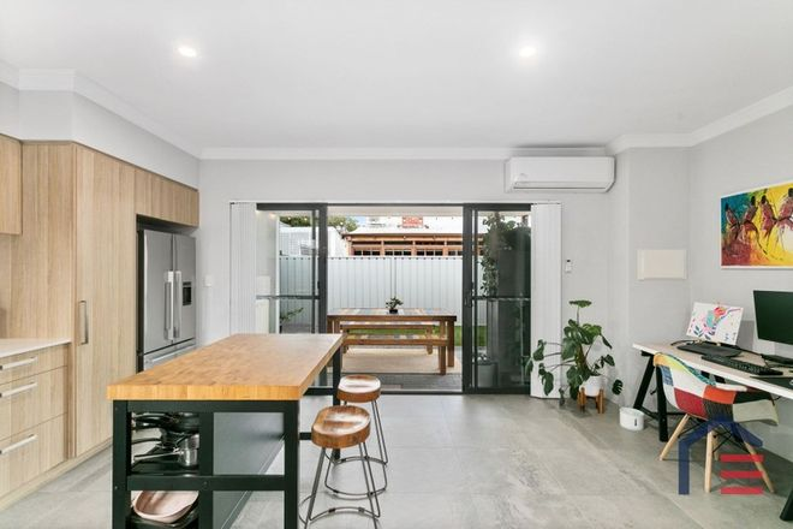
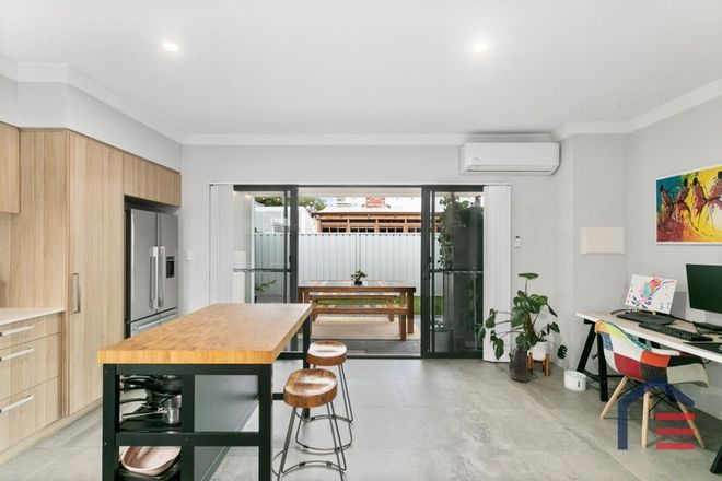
+ watering can (517, 363)
